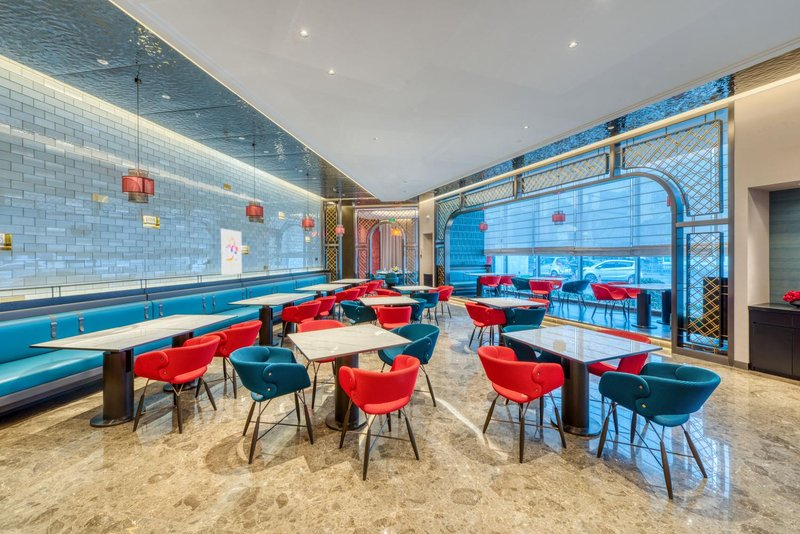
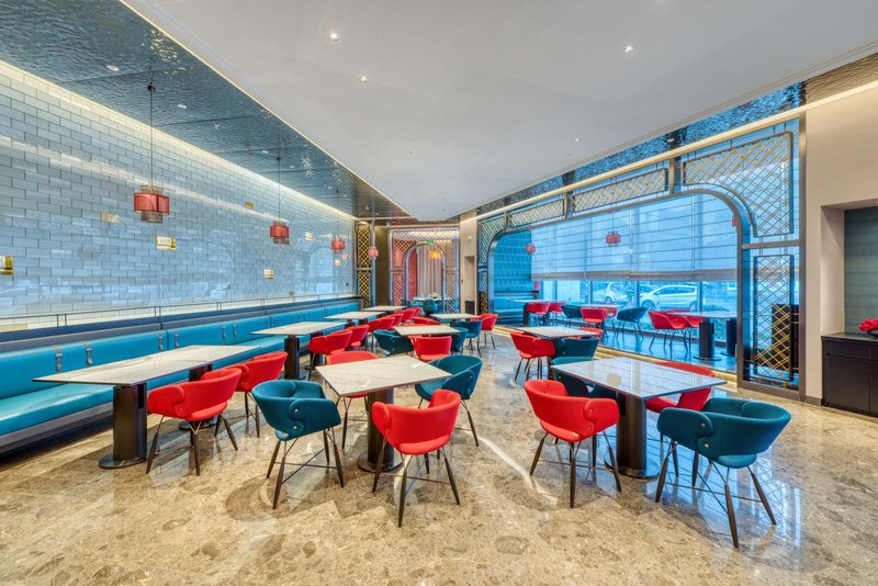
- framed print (231, 252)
